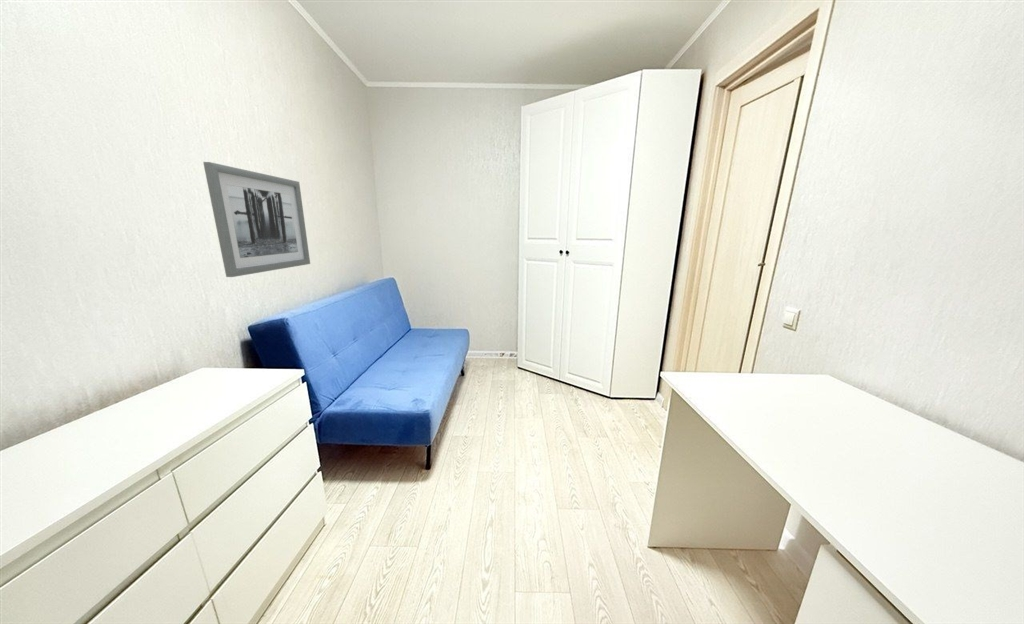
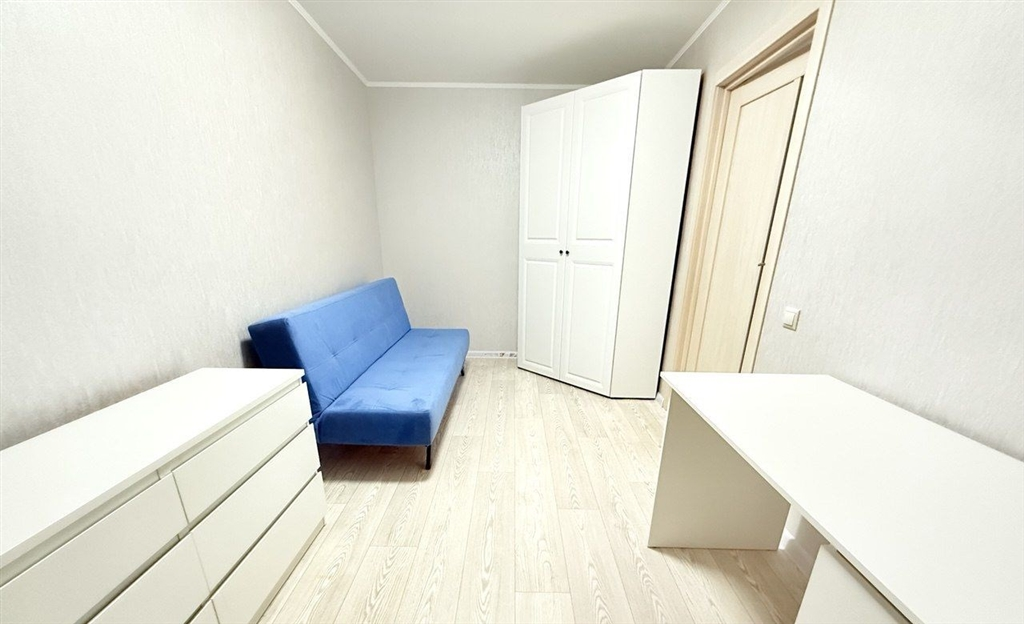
- wall art (267, 223)
